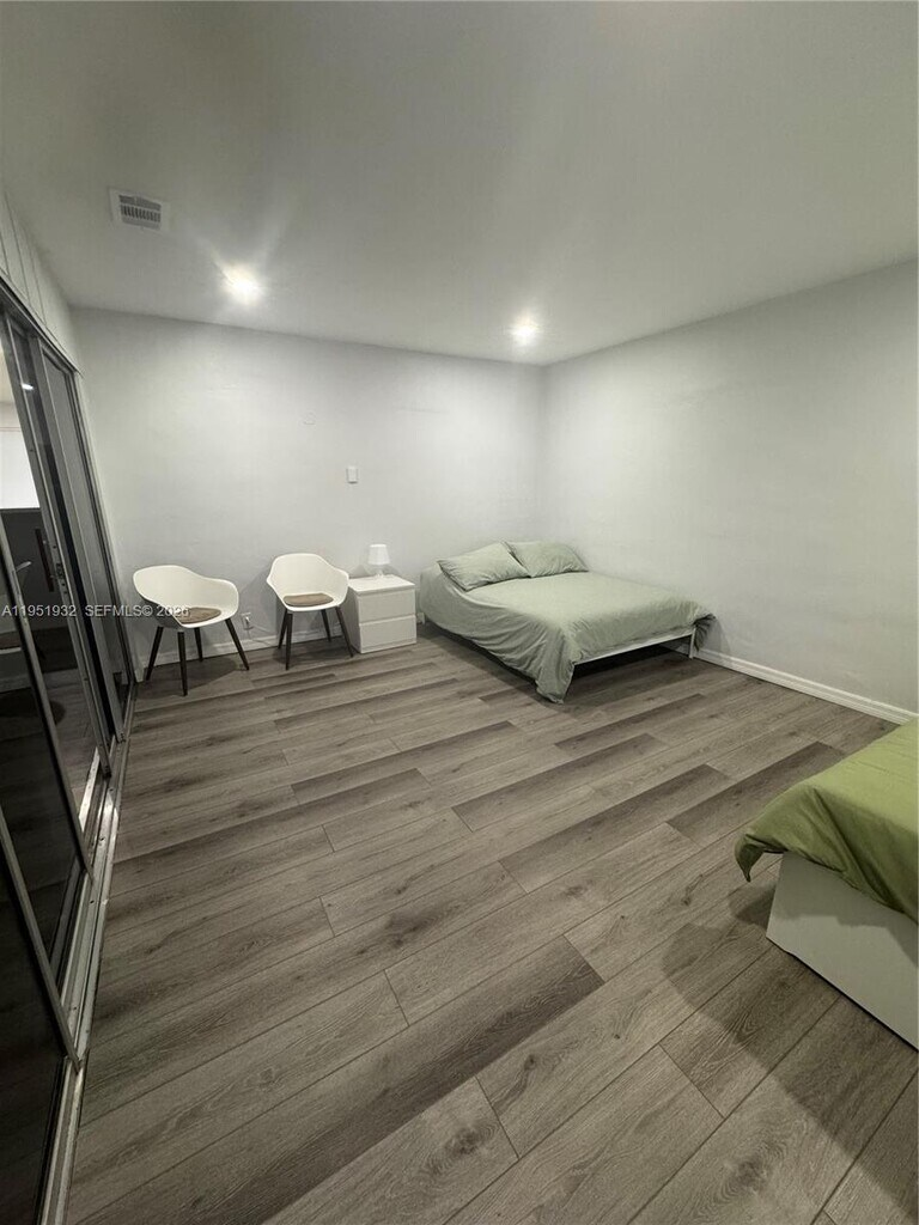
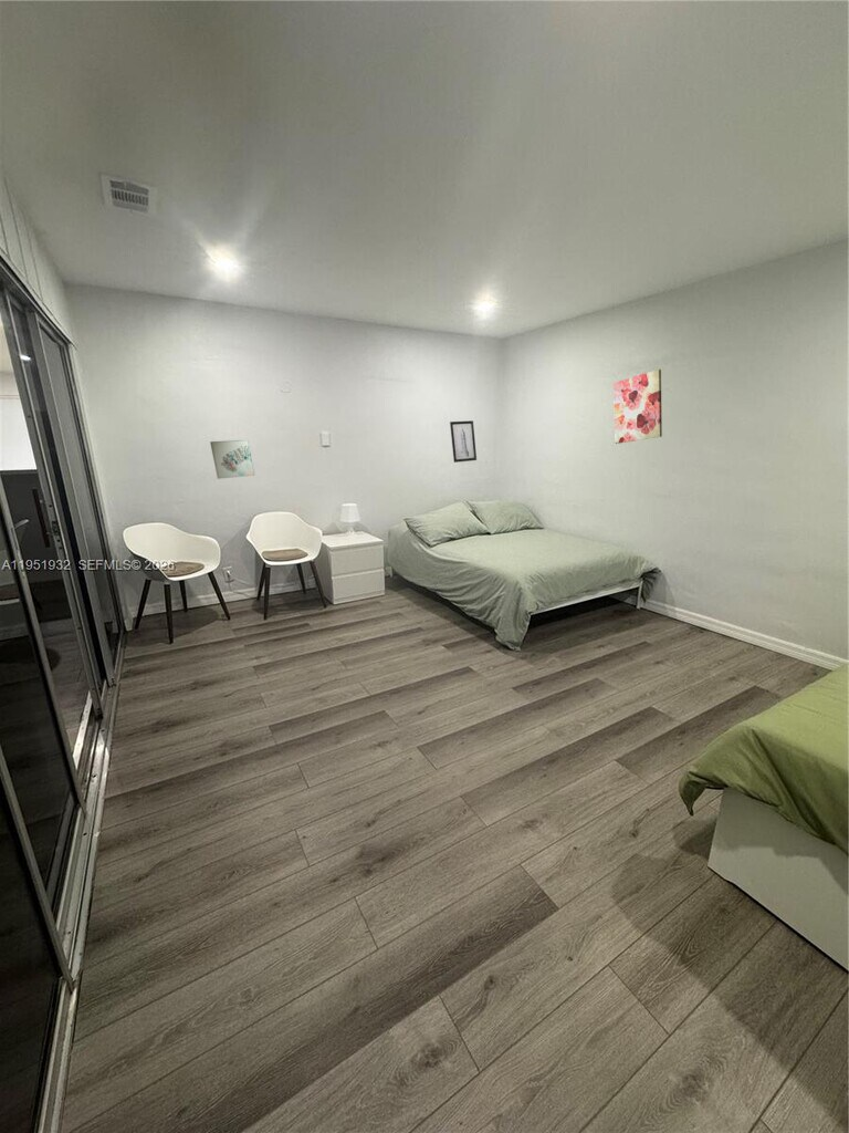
+ wall art (637, 408)
+ wall art (233, 458)
+ wall art (463, 441)
